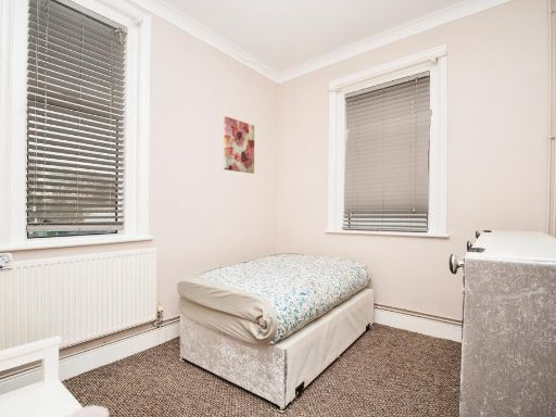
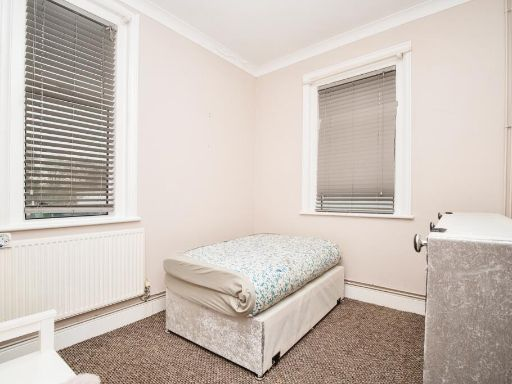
- wall art (239, 146)
